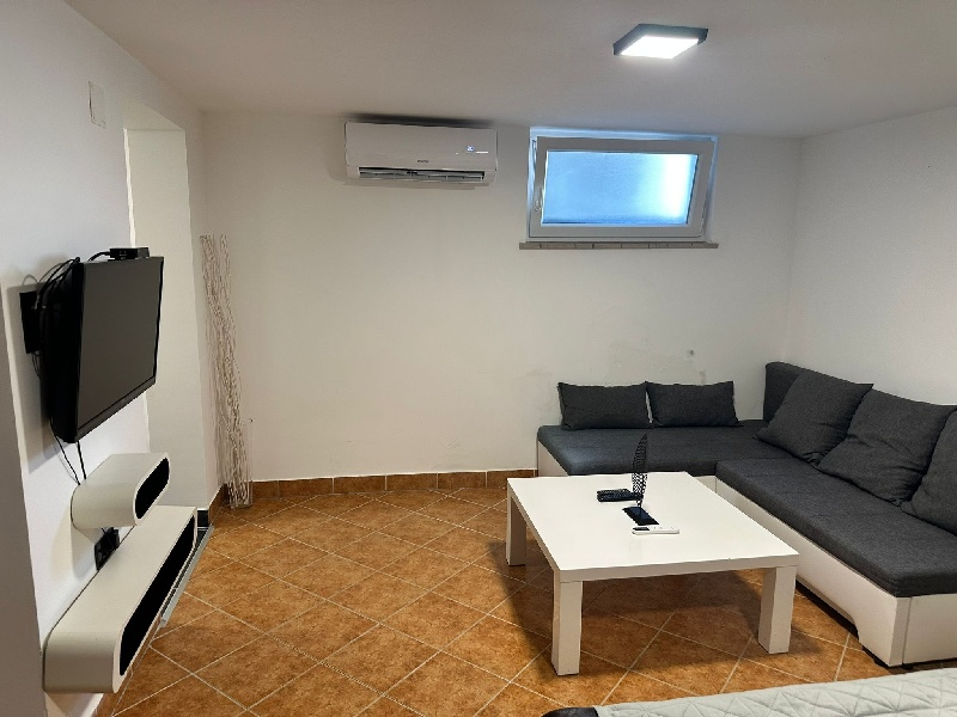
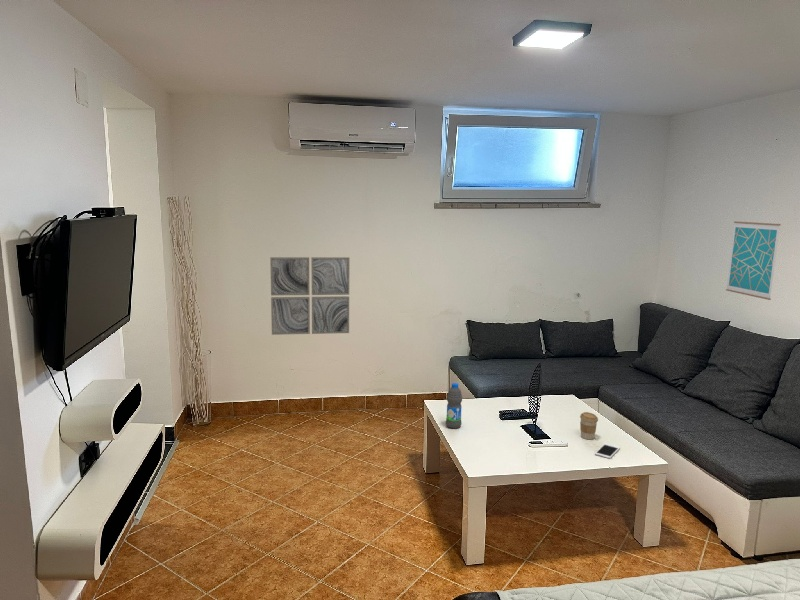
+ wall art (751, 259)
+ wall art (309, 294)
+ cell phone (607, 450)
+ coffee cup (588, 425)
+ water bottle (454, 405)
